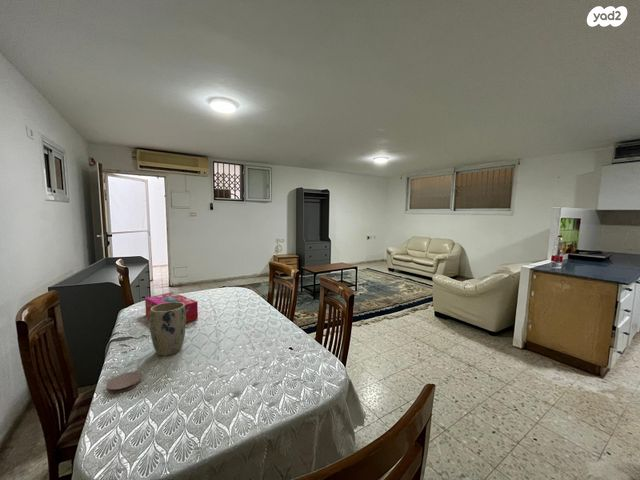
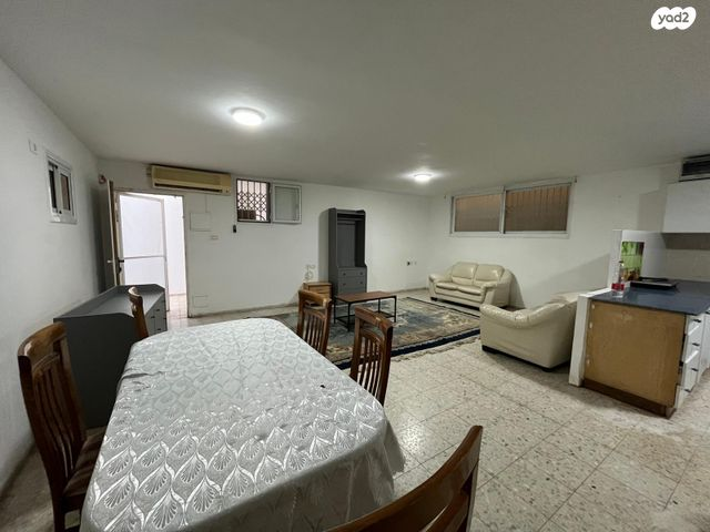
- plant pot (168, 328)
- coaster (124, 381)
- tissue box (171, 301)
